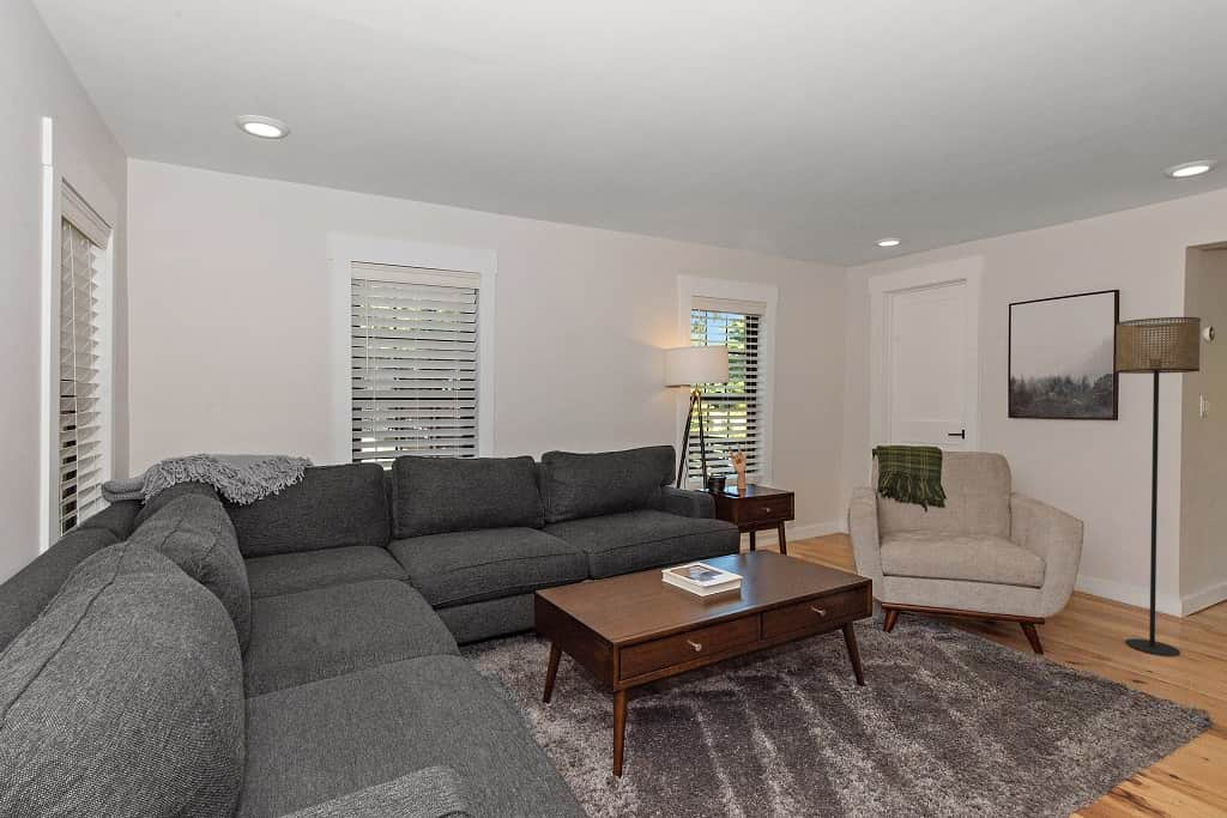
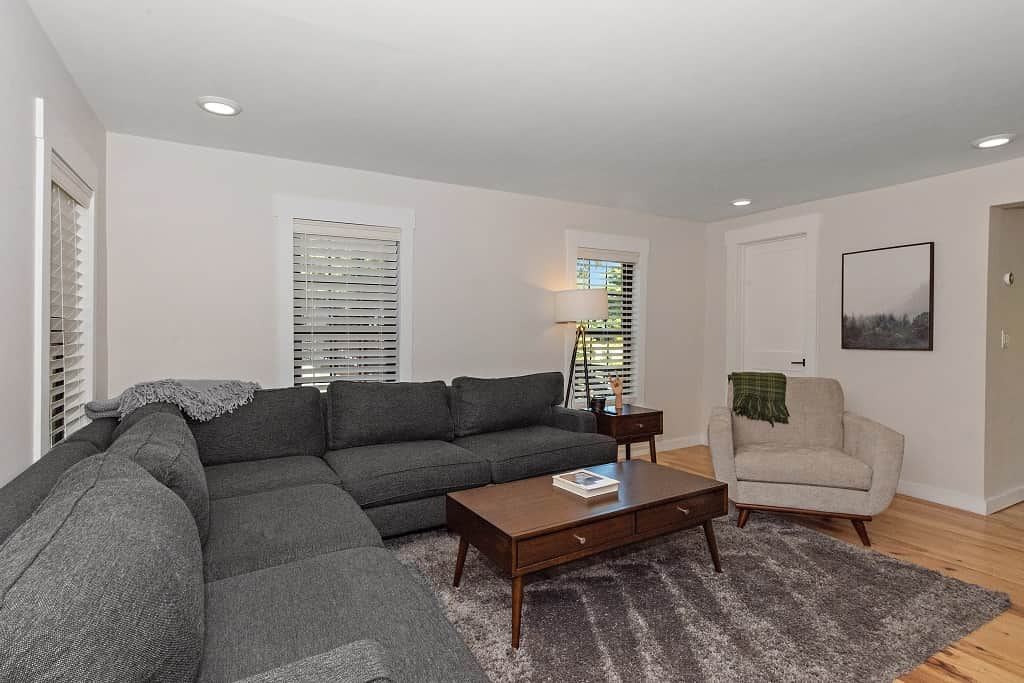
- floor lamp (1154, 484)
